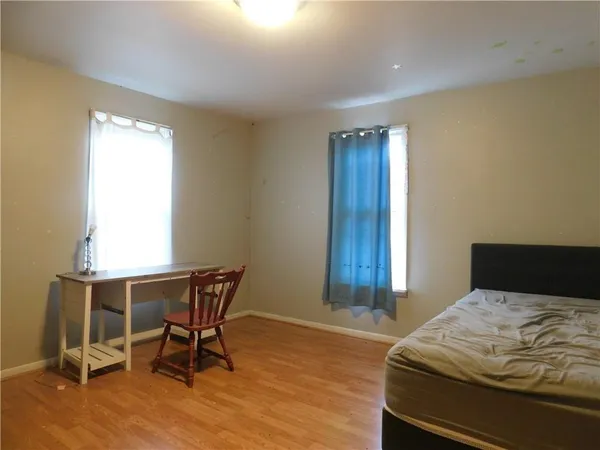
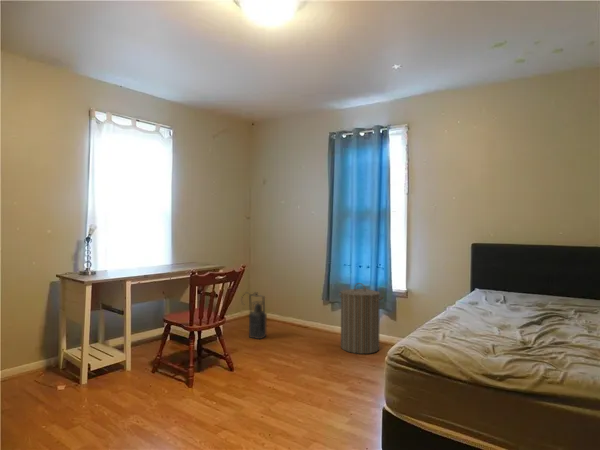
+ lantern (253, 313)
+ laundry hamper (360, 315)
